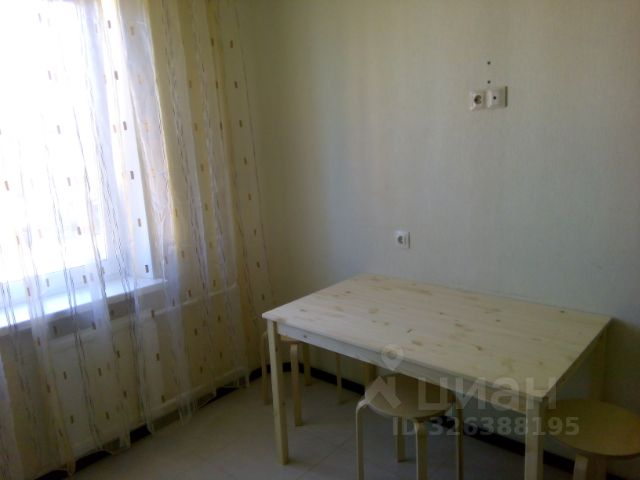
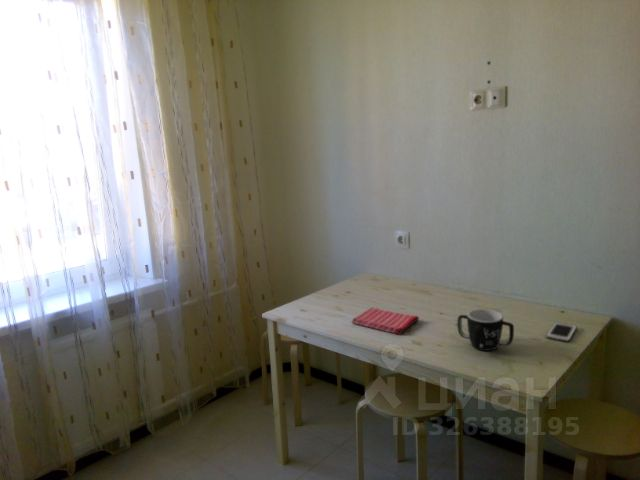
+ cell phone (561, 331)
+ dish towel (385, 319)
+ mug (484, 330)
